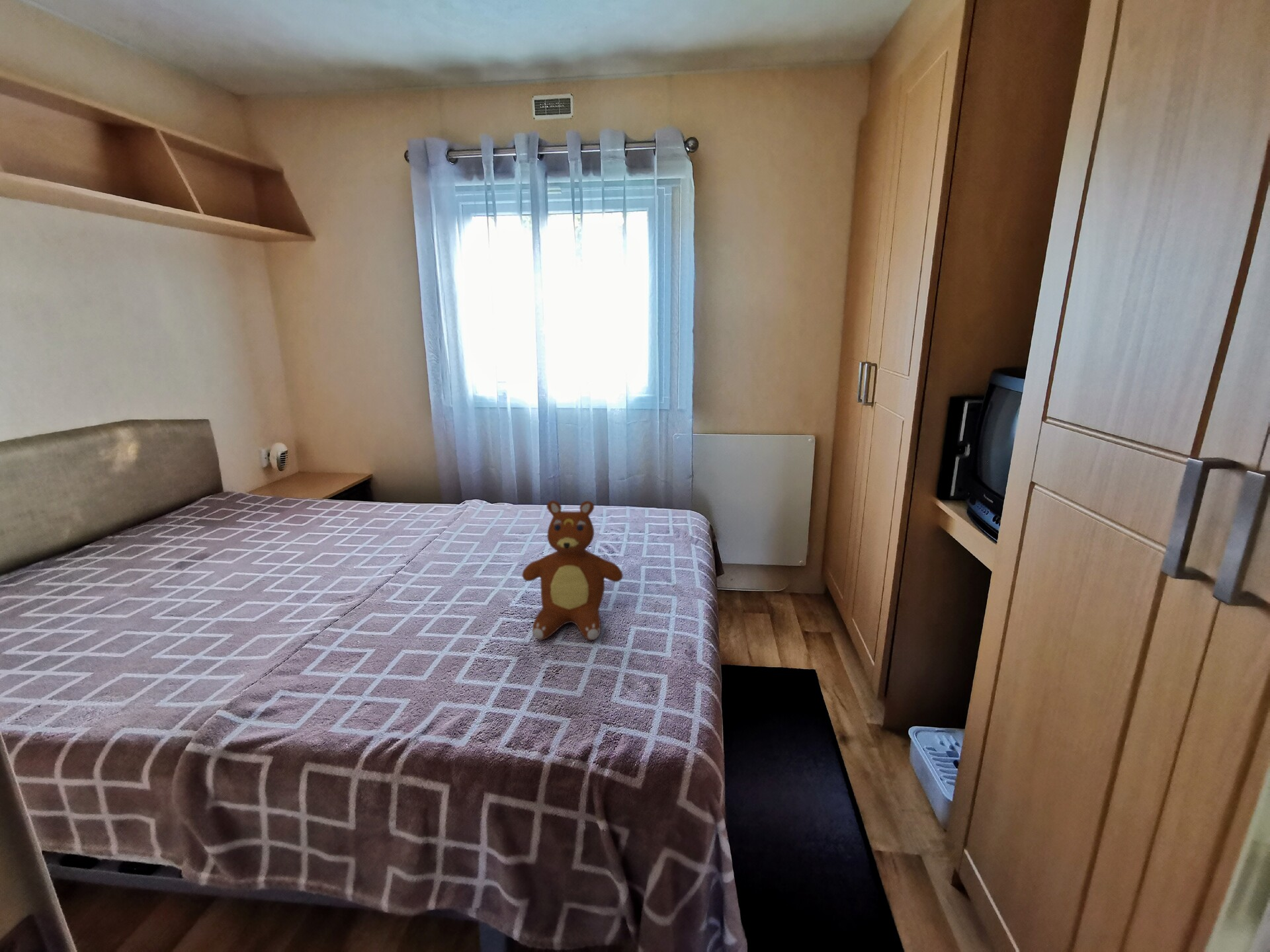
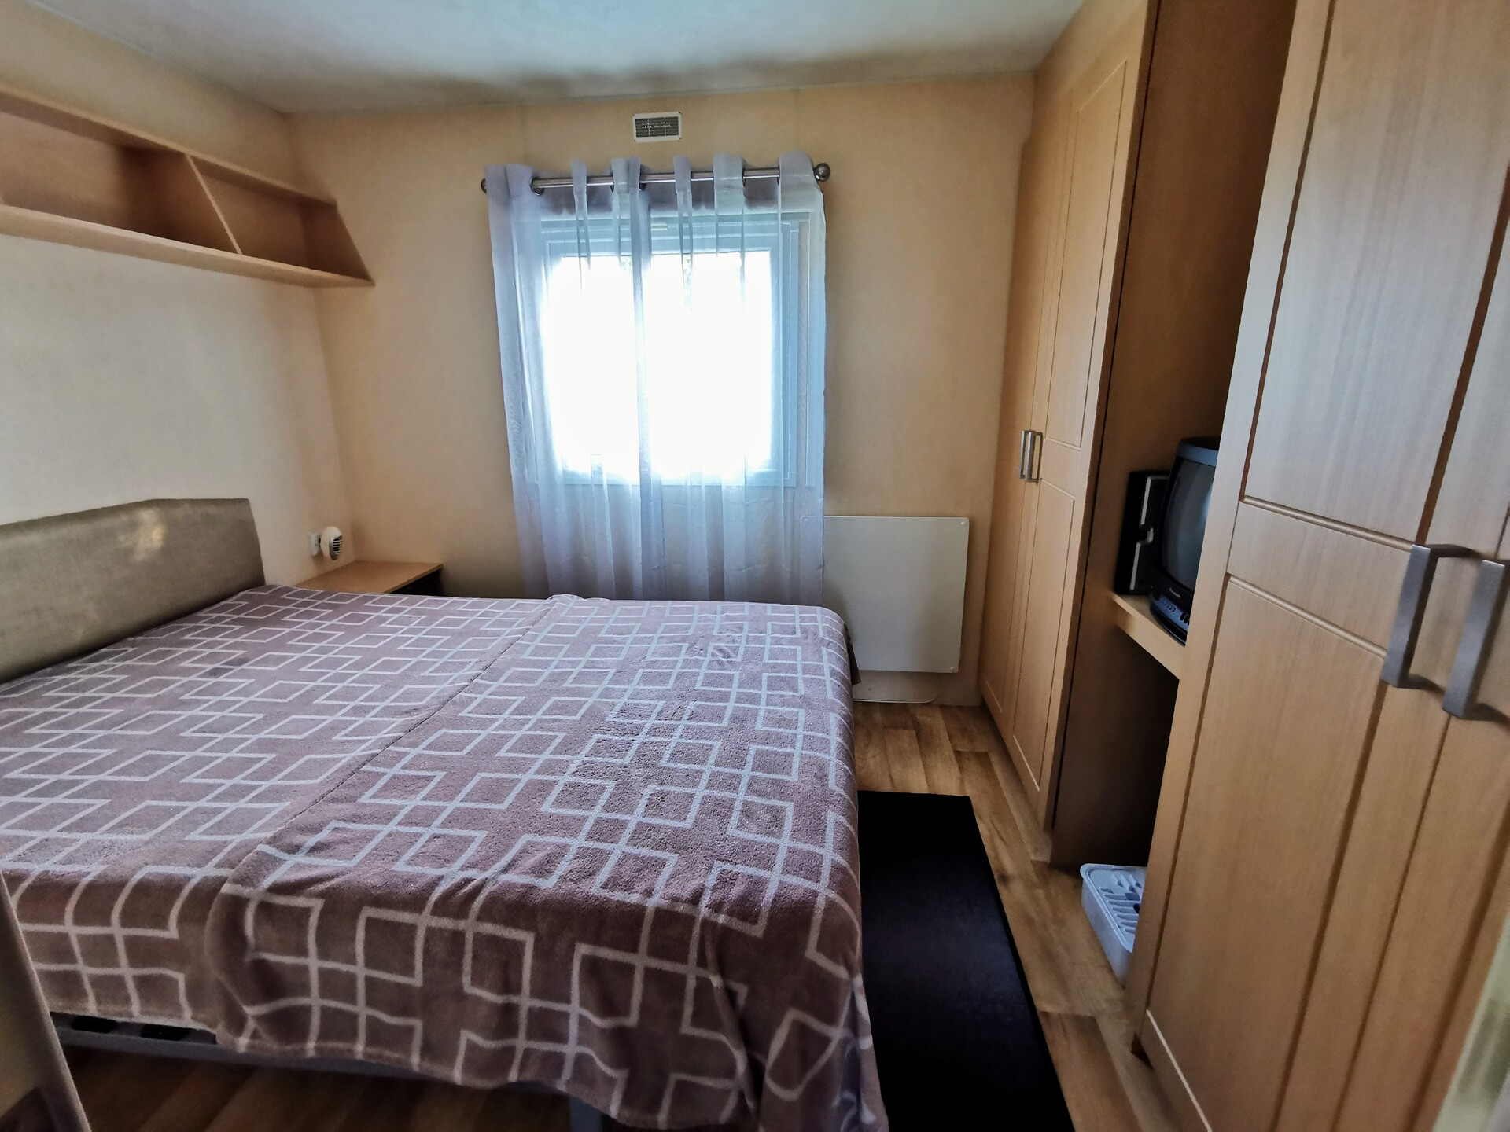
- teddy bear (569, 566)
